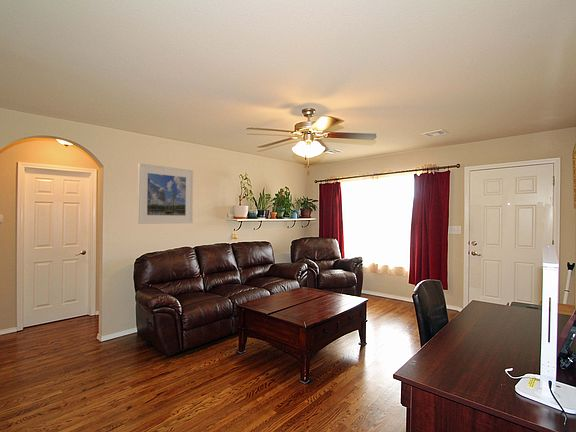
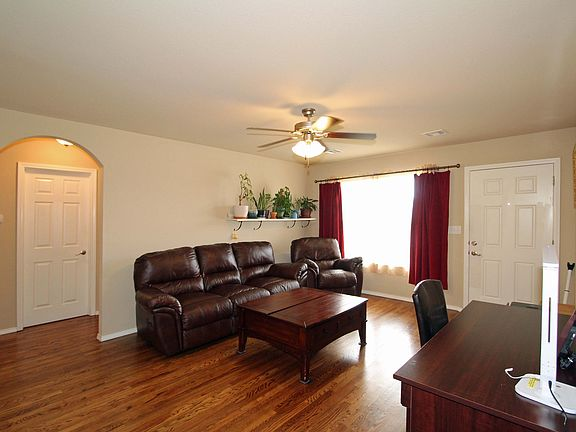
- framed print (167, 195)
